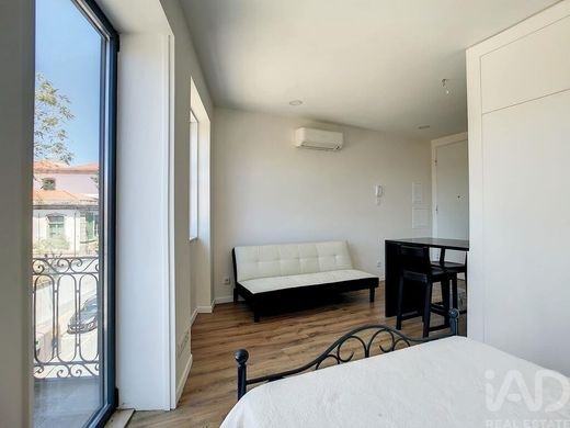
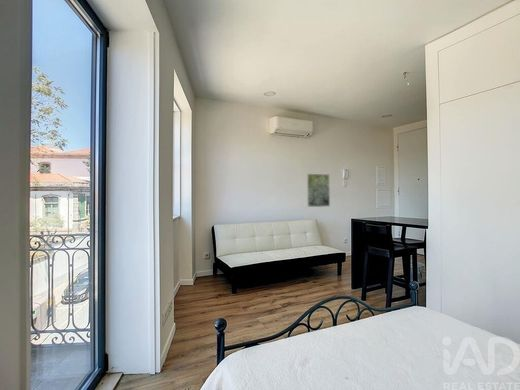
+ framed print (318, 190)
